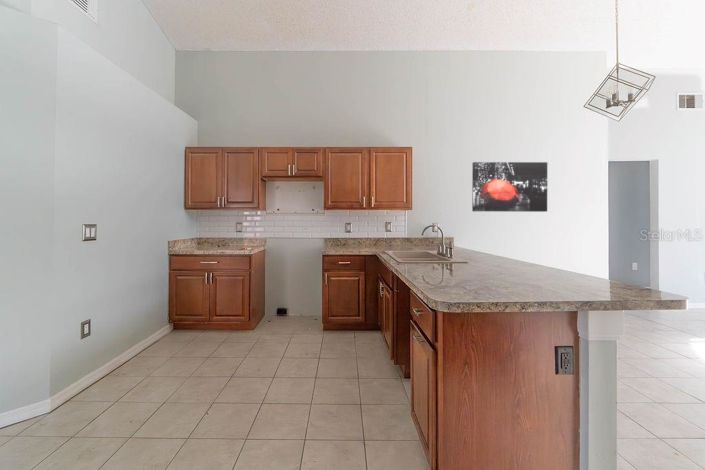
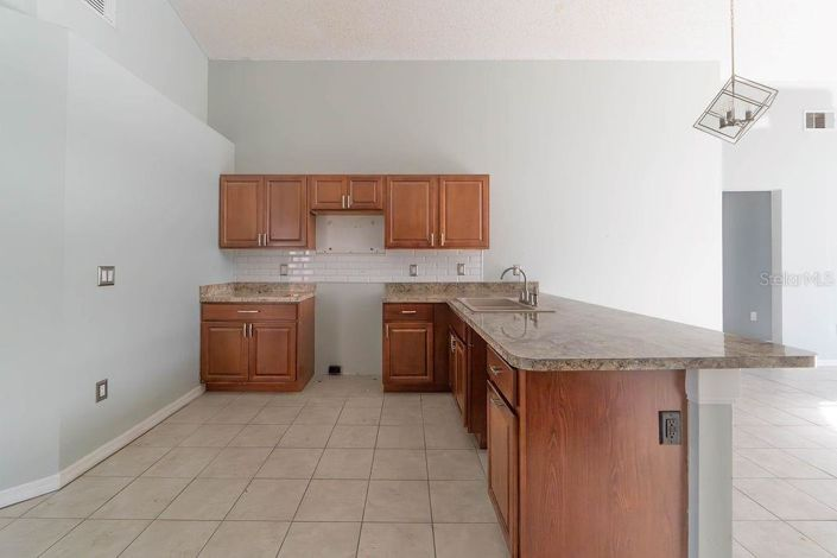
- wall art (509, 186)
